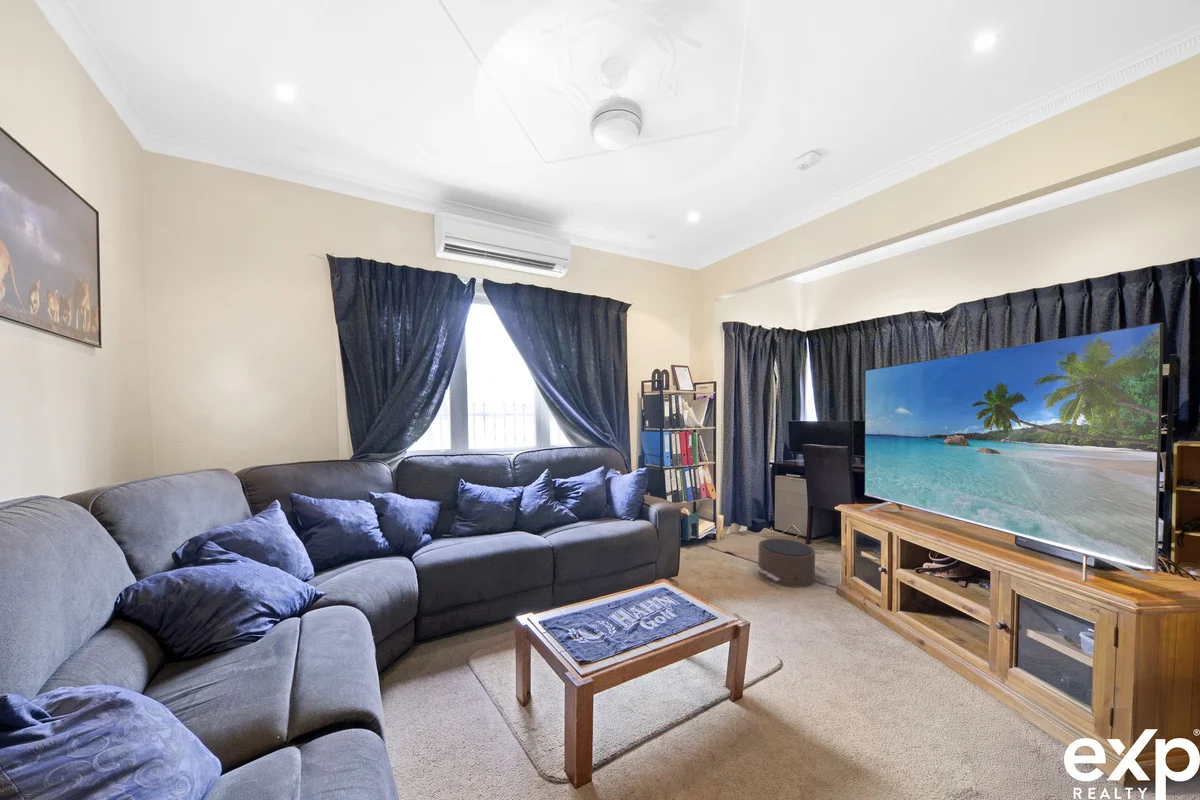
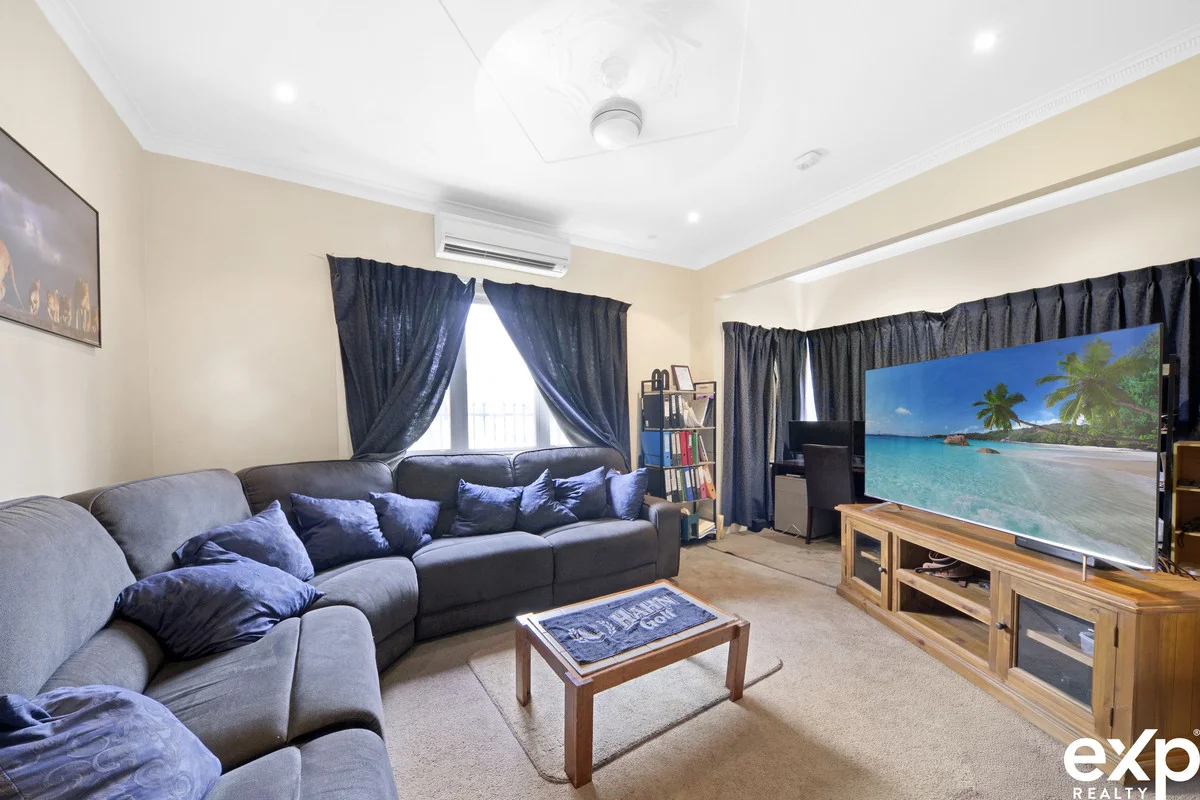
- pouf (788, 563)
